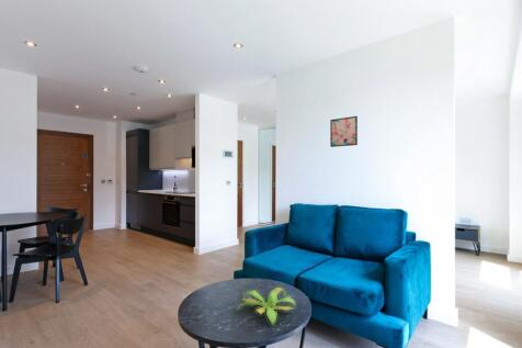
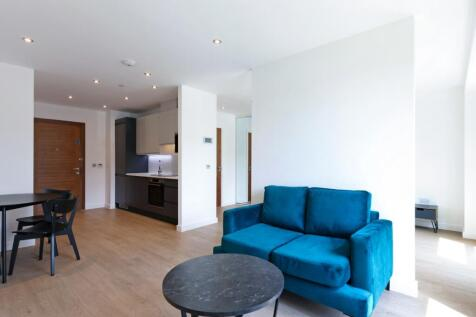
- plant (268, 298)
- wall art (343, 132)
